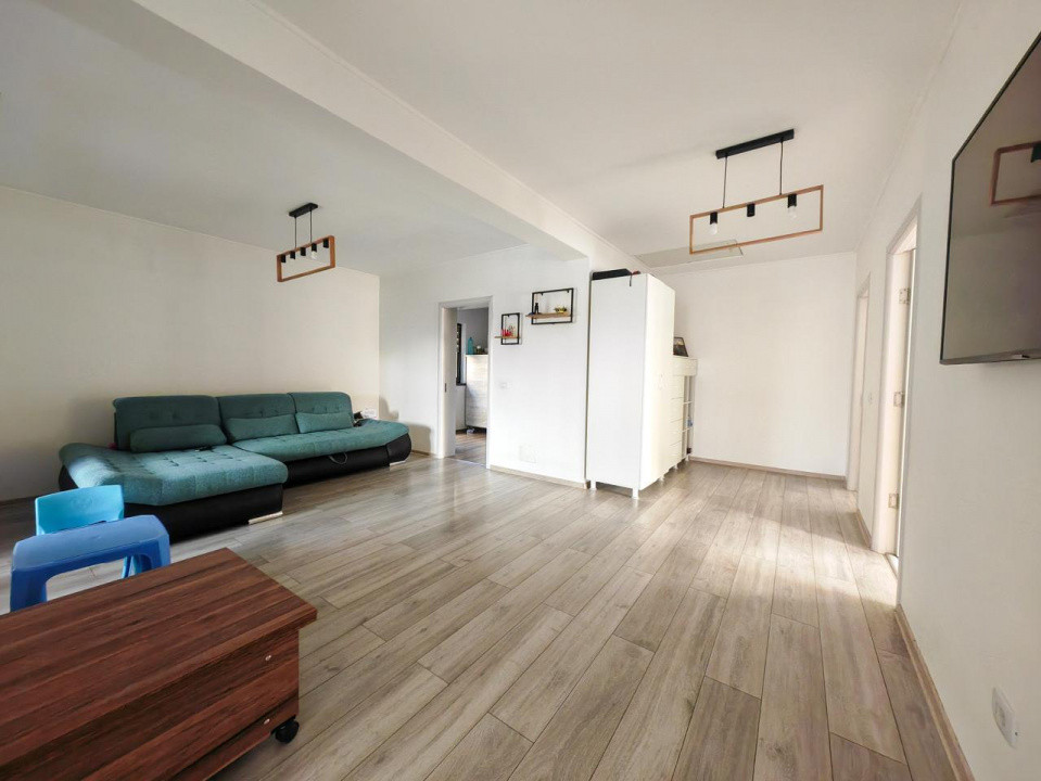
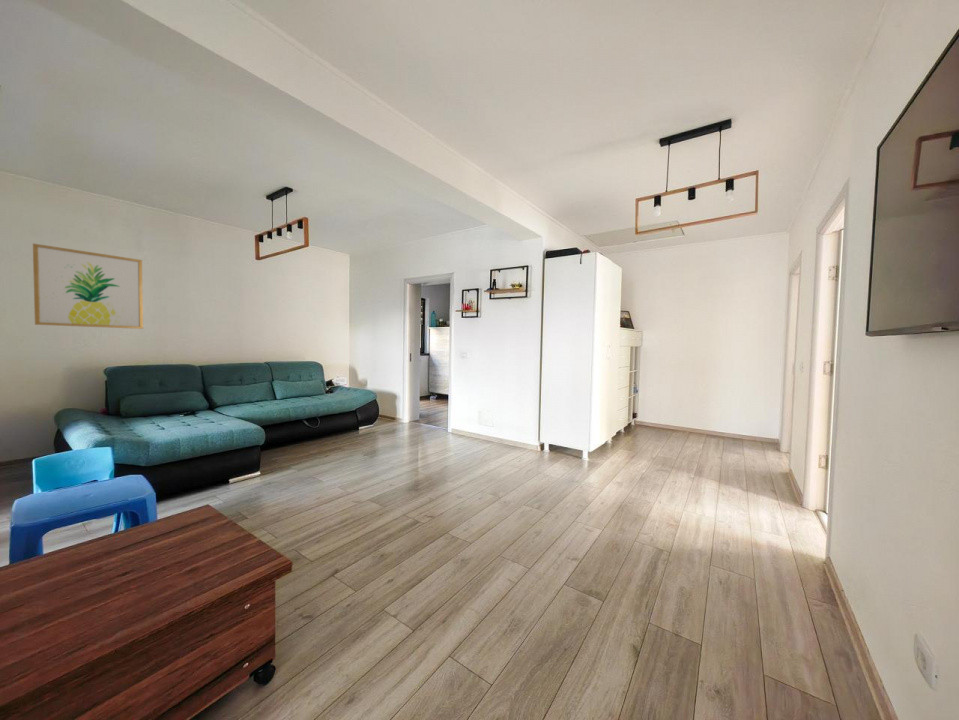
+ wall art (92, 289)
